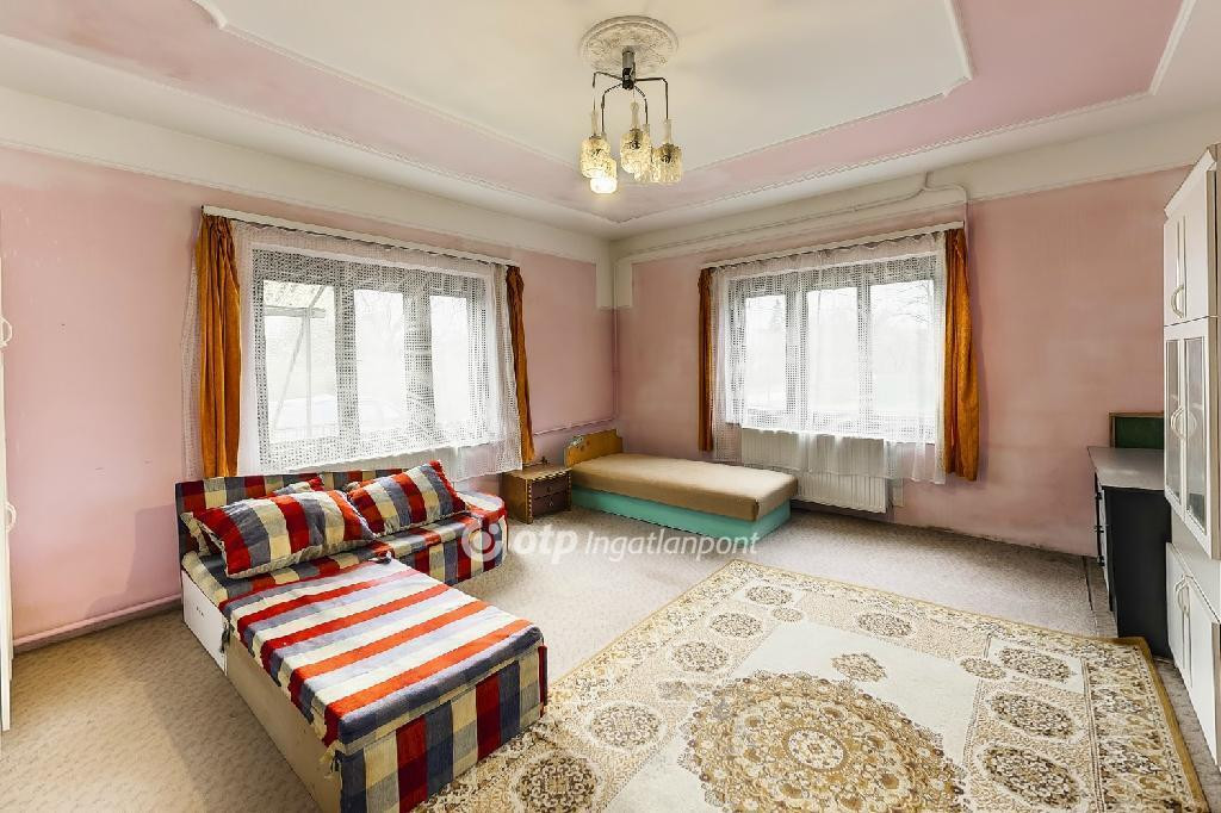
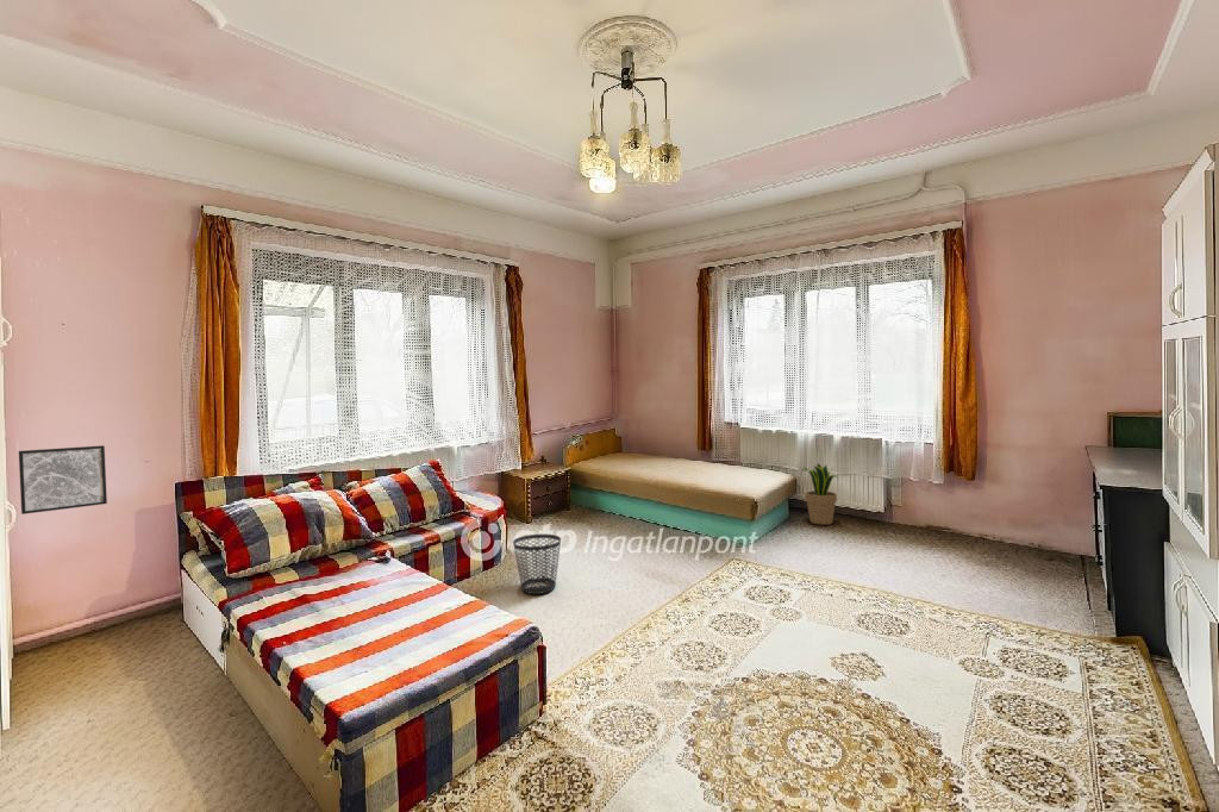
+ wastebasket (537, 564)
+ potted plant (821, 492)
+ wall art (64, 477)
